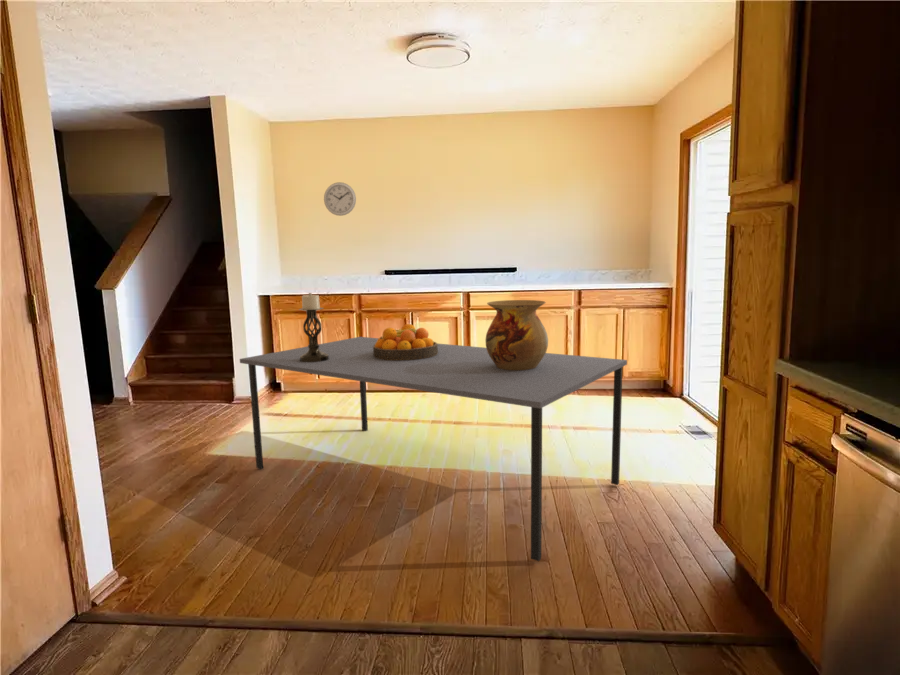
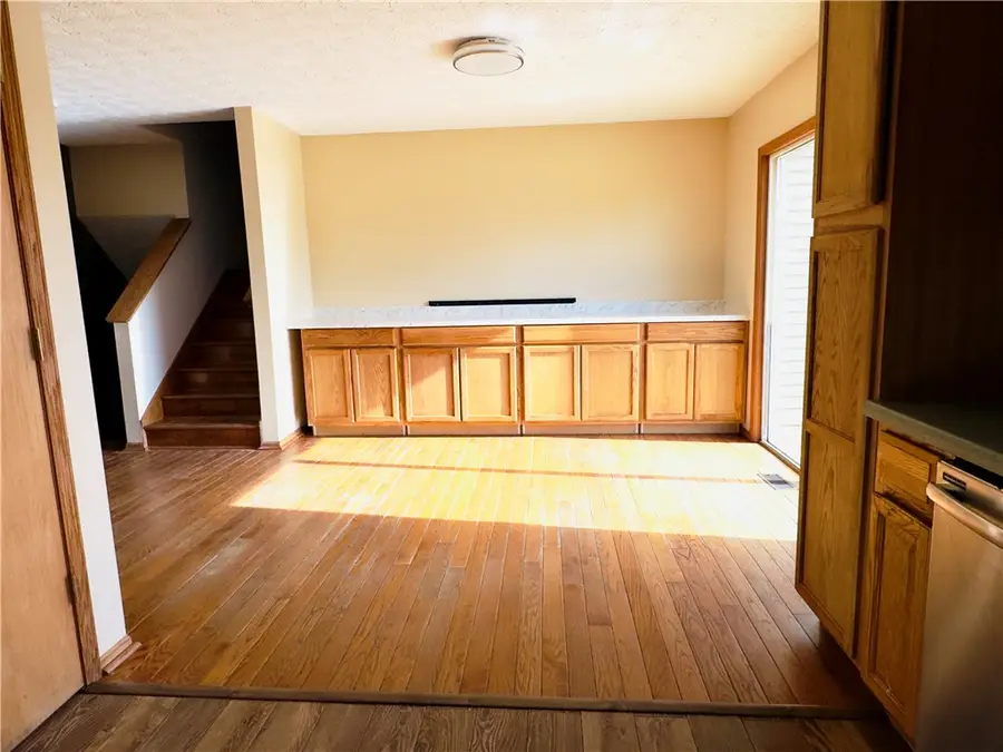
- candle holder (313, 325)
- dining table (428, 391)
- wall clock (339, 199)
- vase (516, 334)
- fruit bowl (405, 339)
